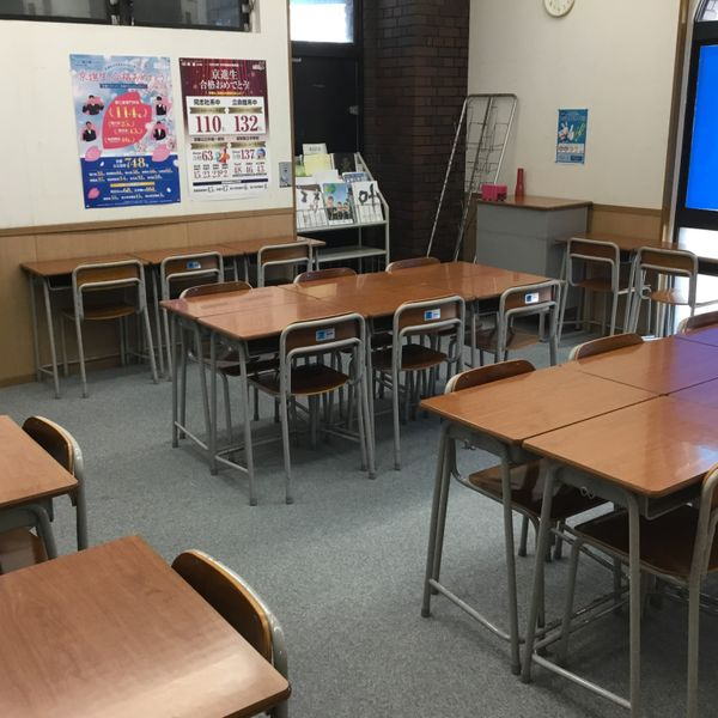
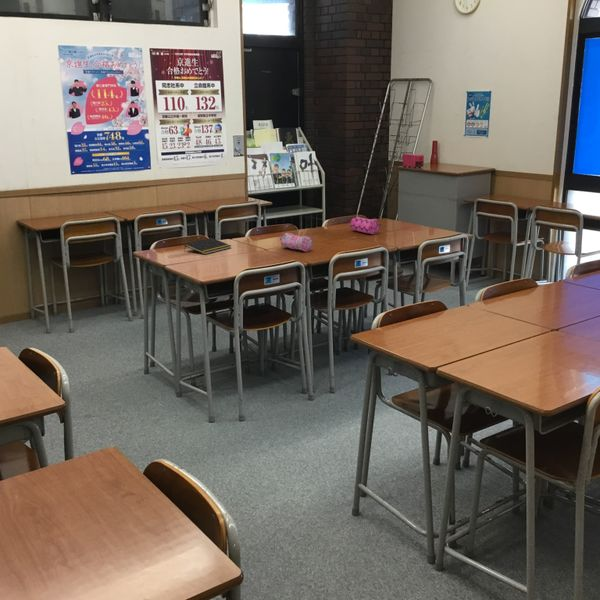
+ pencil case (296, 241)
+ pencil case (364, 224)
+ notepad (208, 245)
